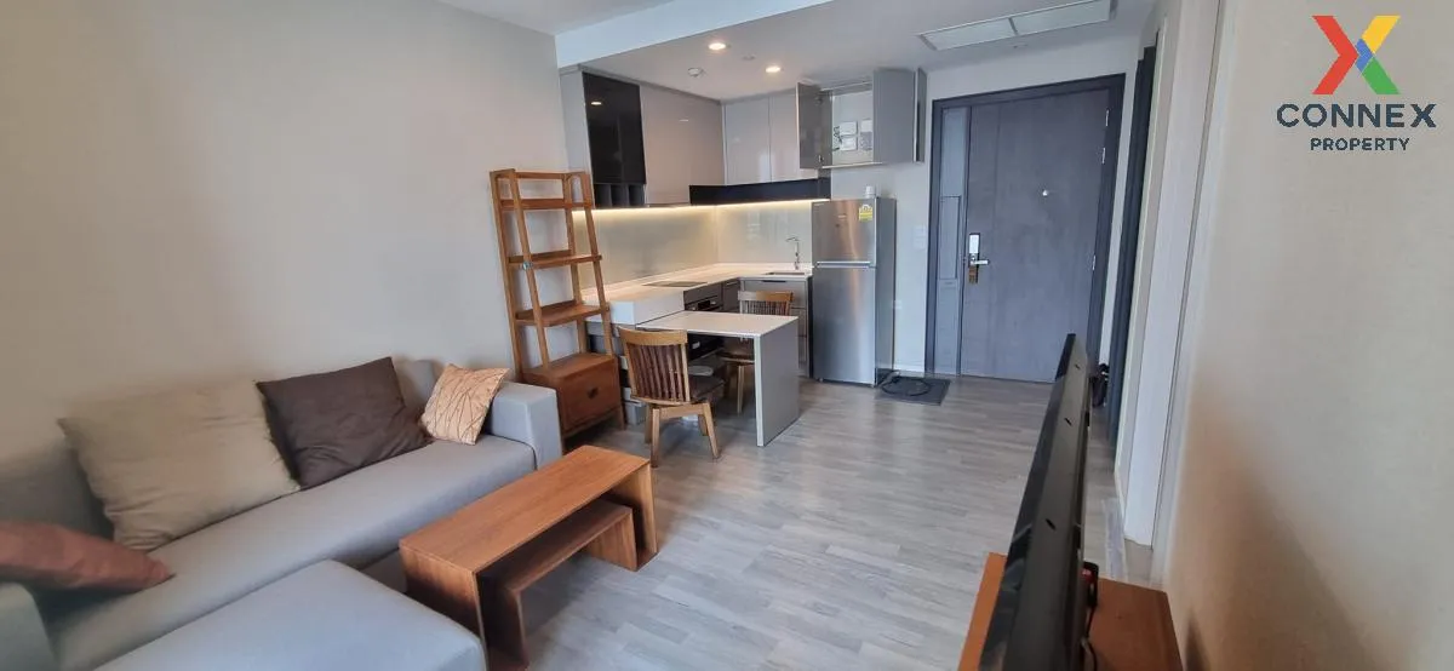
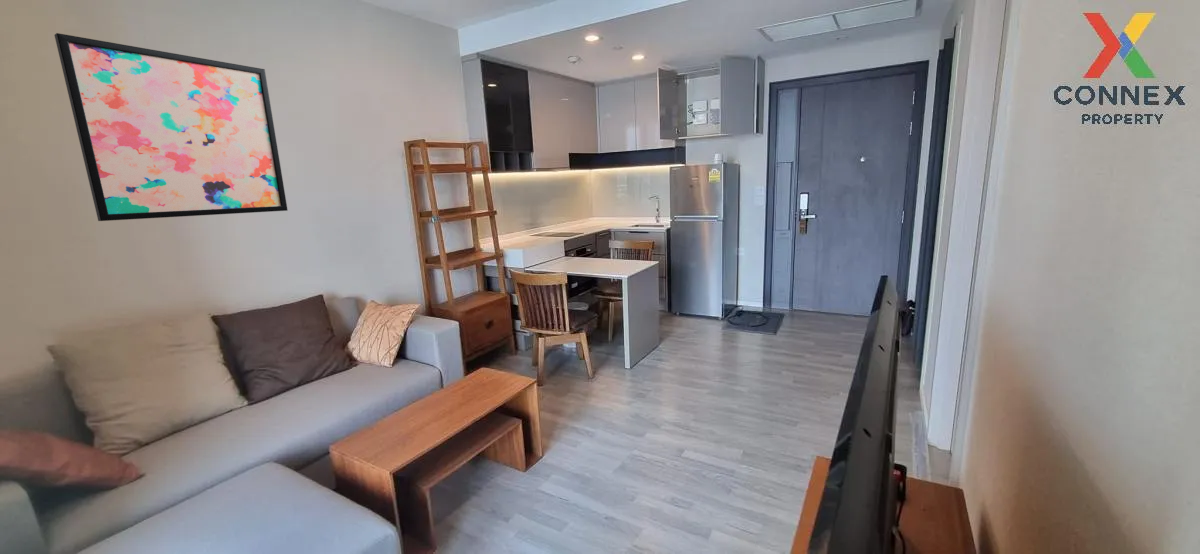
+ wall art (190, 137)
